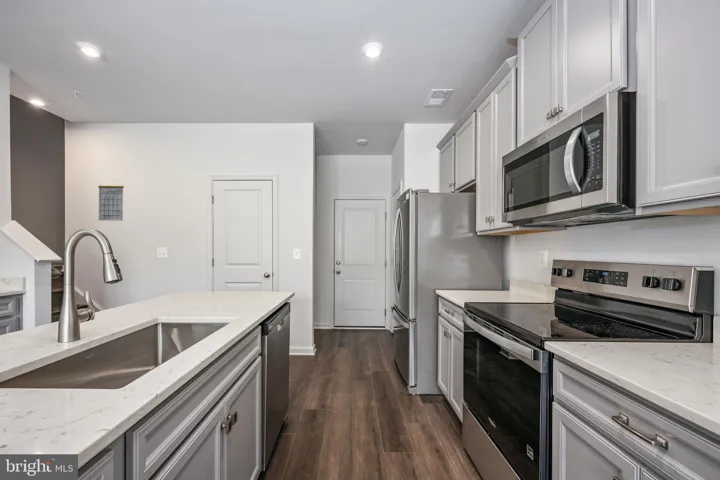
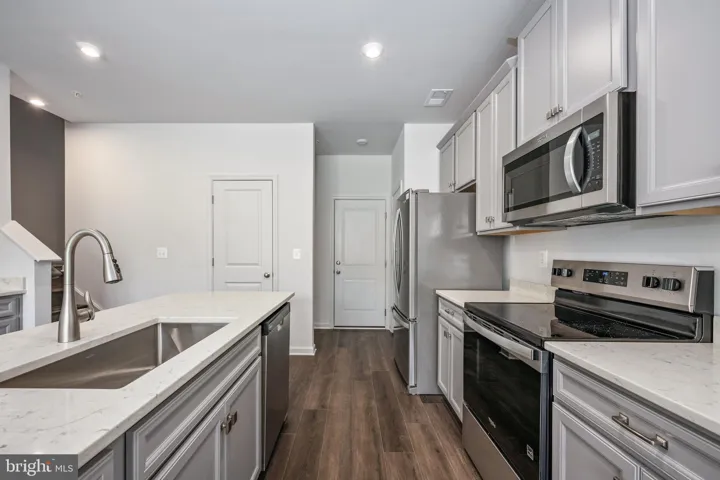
- calendar (111, 199)
